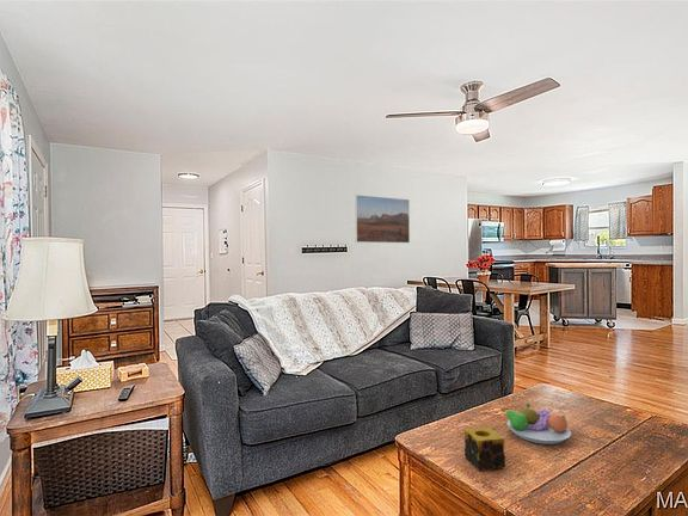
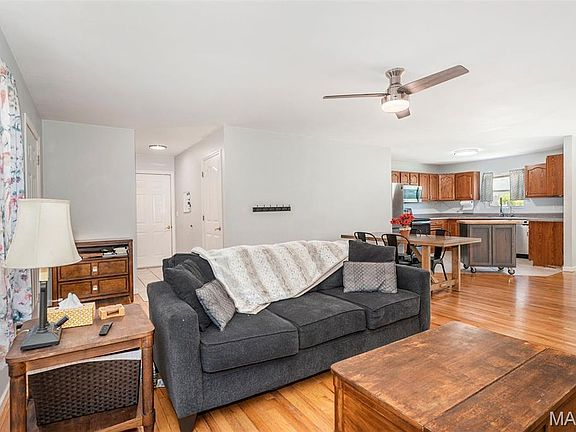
- fruit bowl (535, 420)
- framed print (383, 220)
- candle (484, 447)
